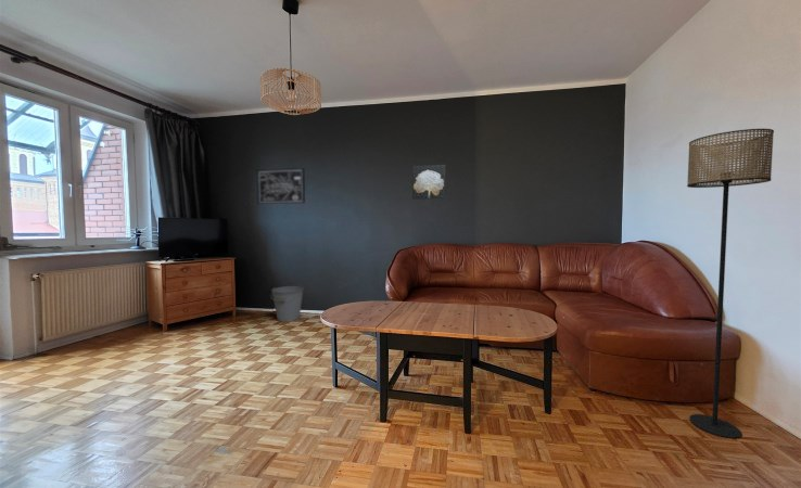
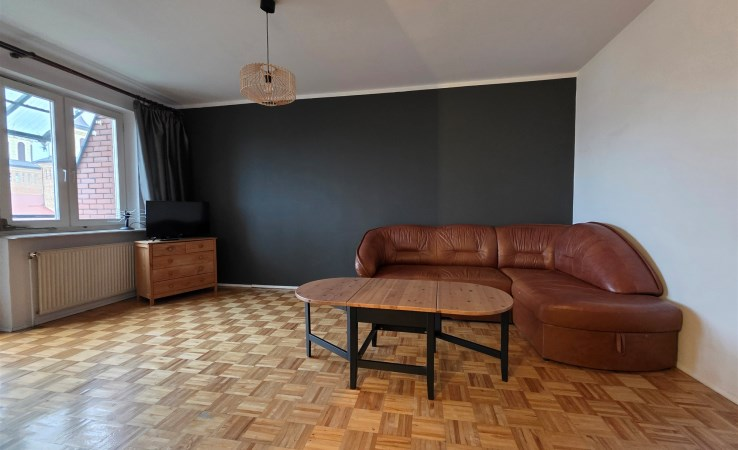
- bucket (288, 303)
- wall art (429, 181)
- floor lamp (721, 285)
- wall art (280, 185)
